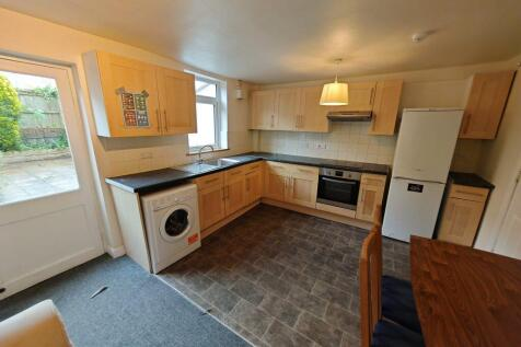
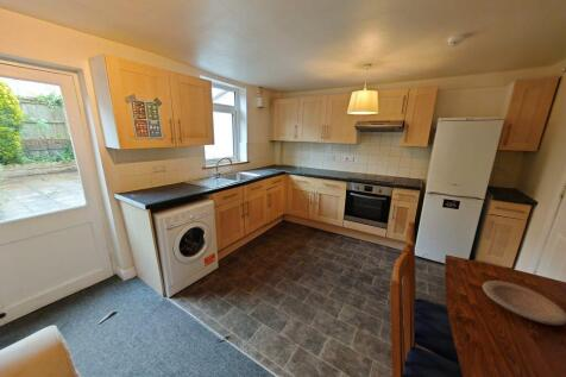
+ plate (520, 302)
